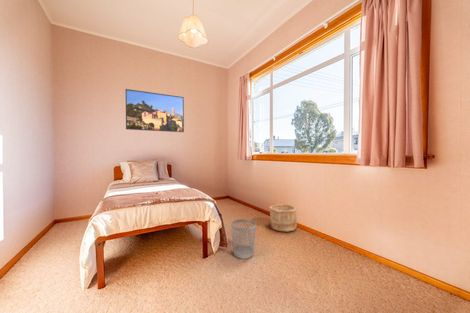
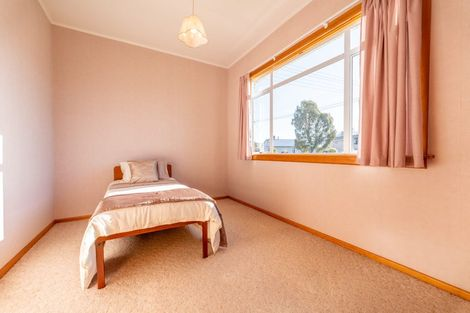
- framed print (156, 112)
- wooden bucket (283, 217)
- wastebasket (243, 238)
